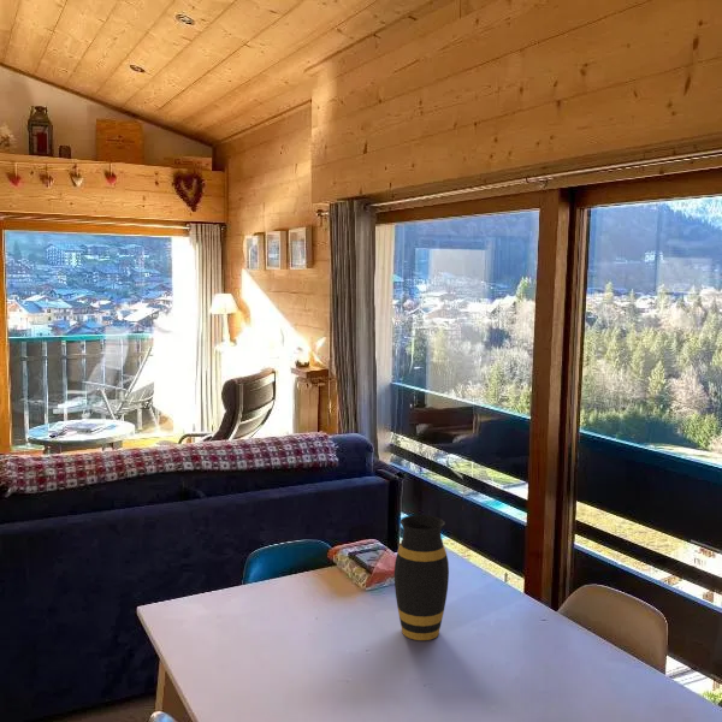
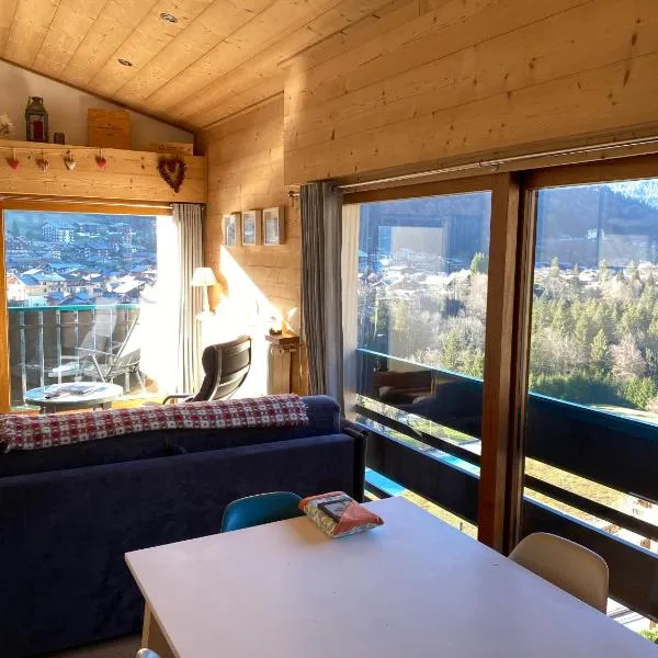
- vase (421, 576)
